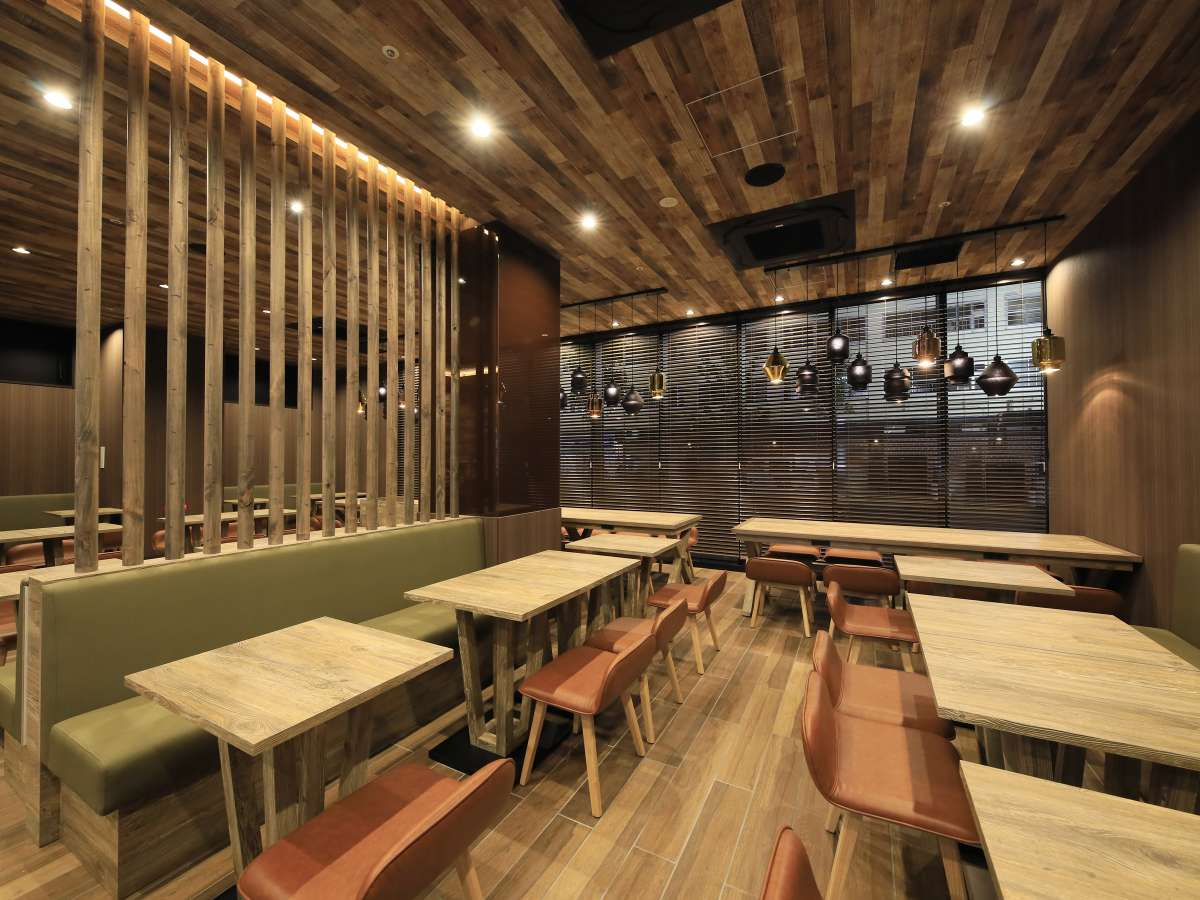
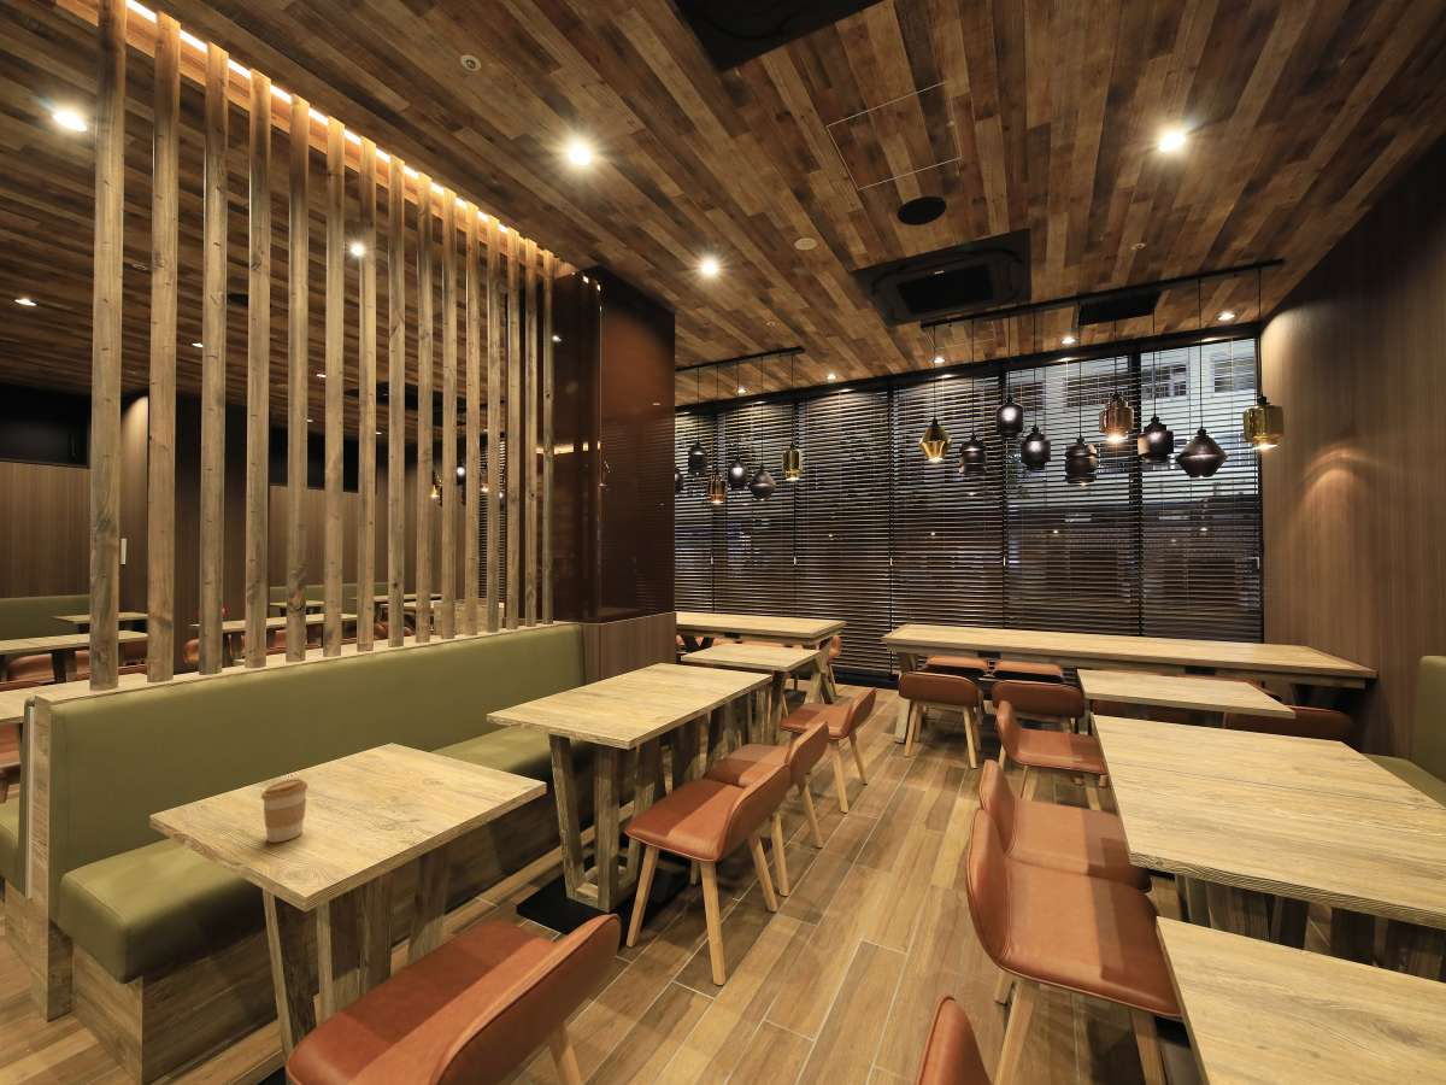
+ coffee cup (284, 808)
